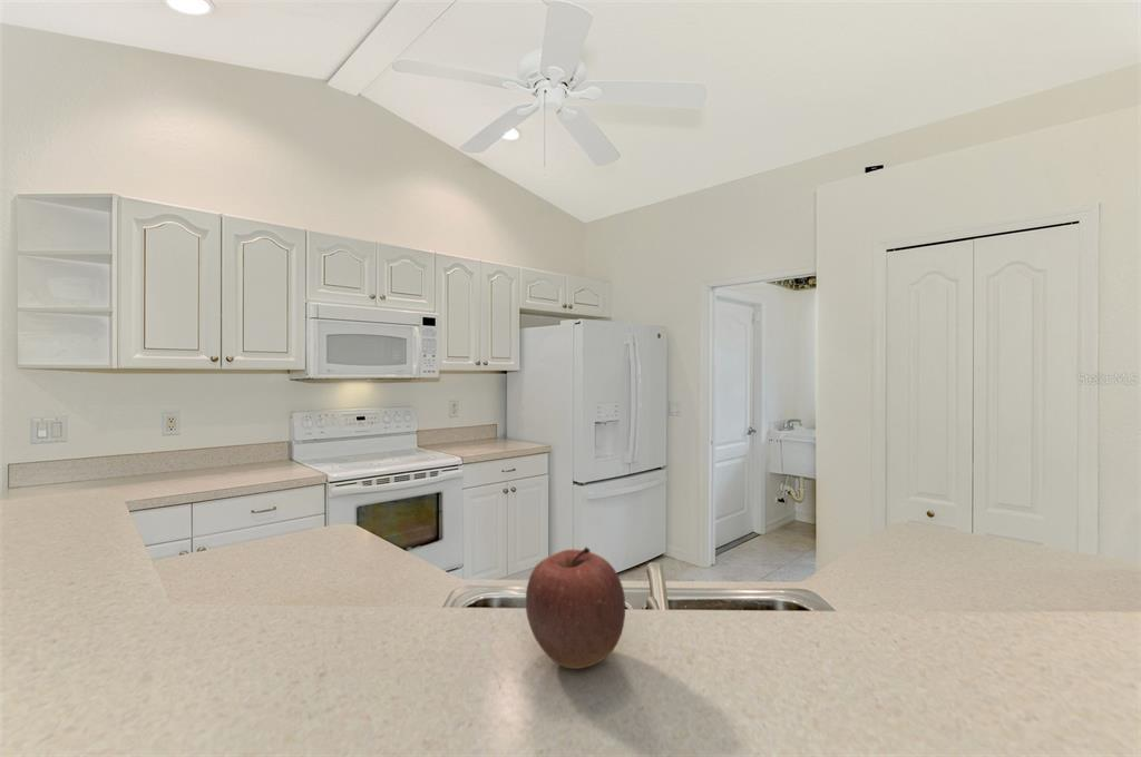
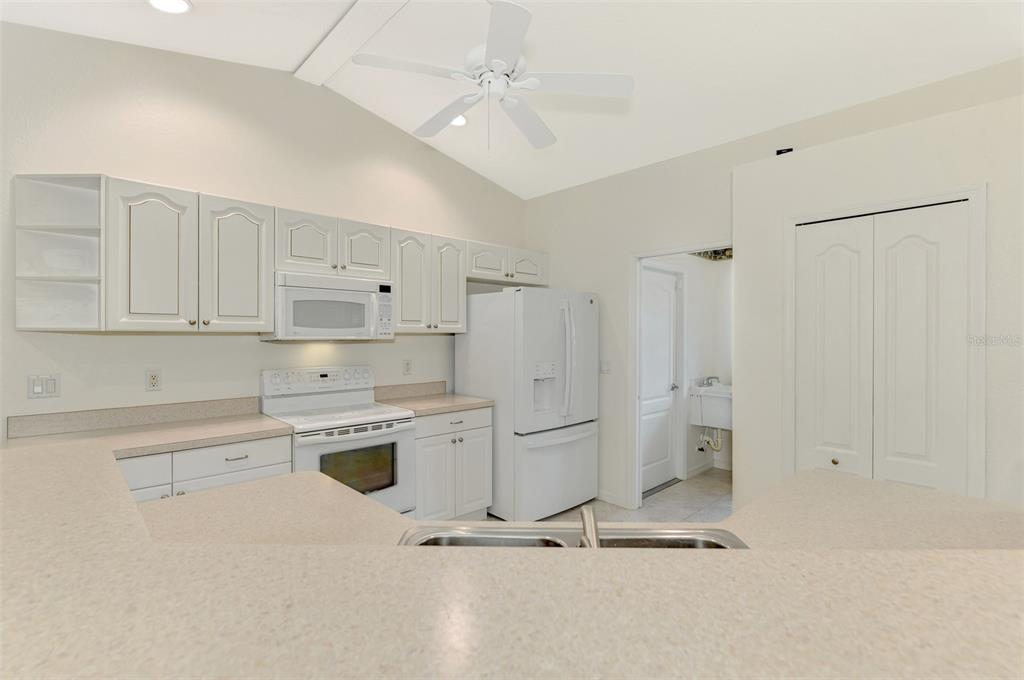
- apple (575, 602)
